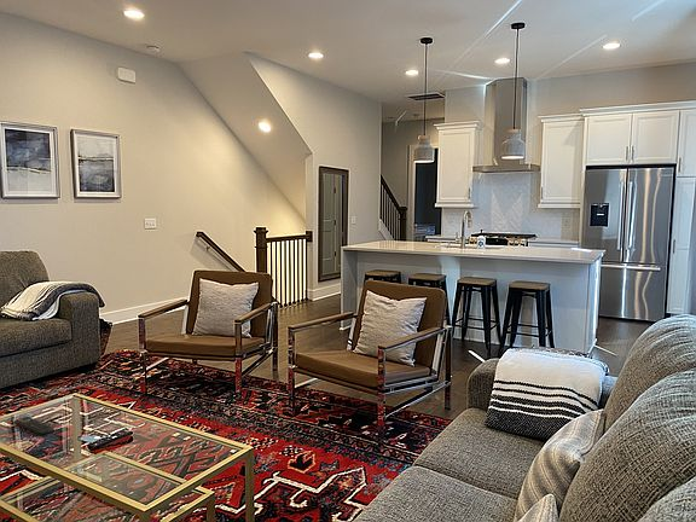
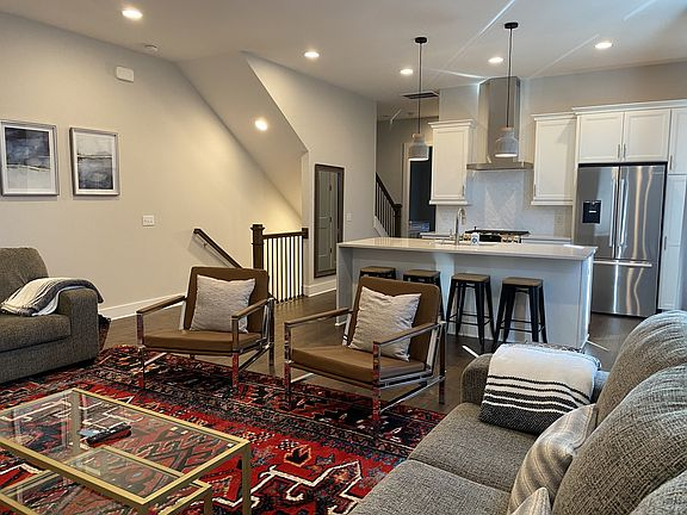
- remote control (34, 424)
